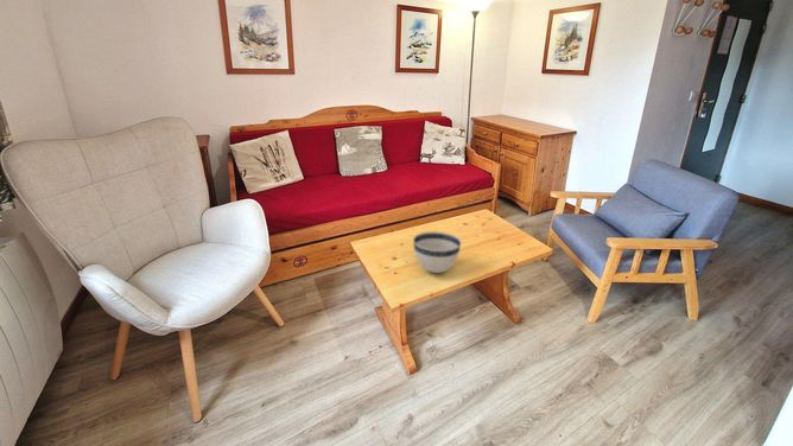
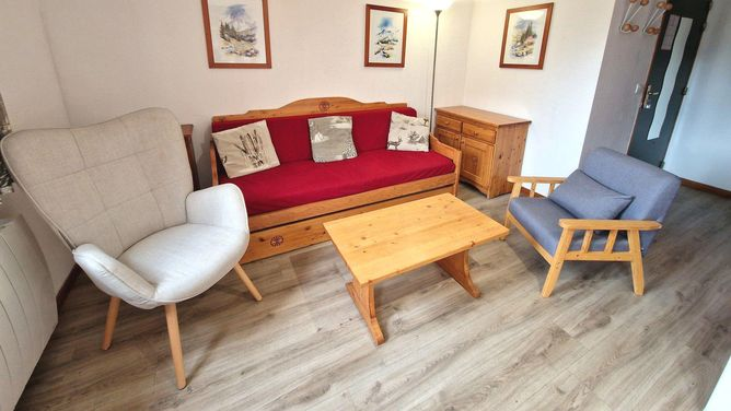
- bowl (436, 255)
